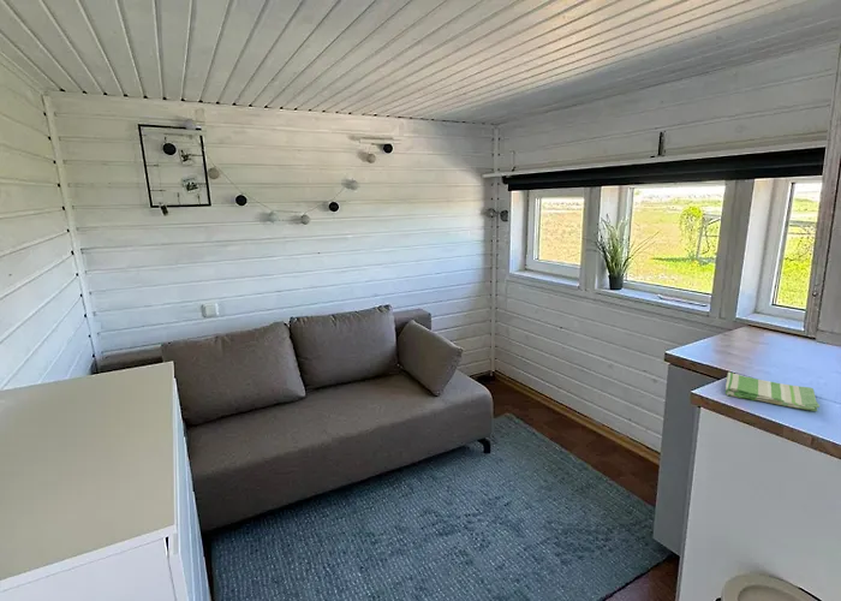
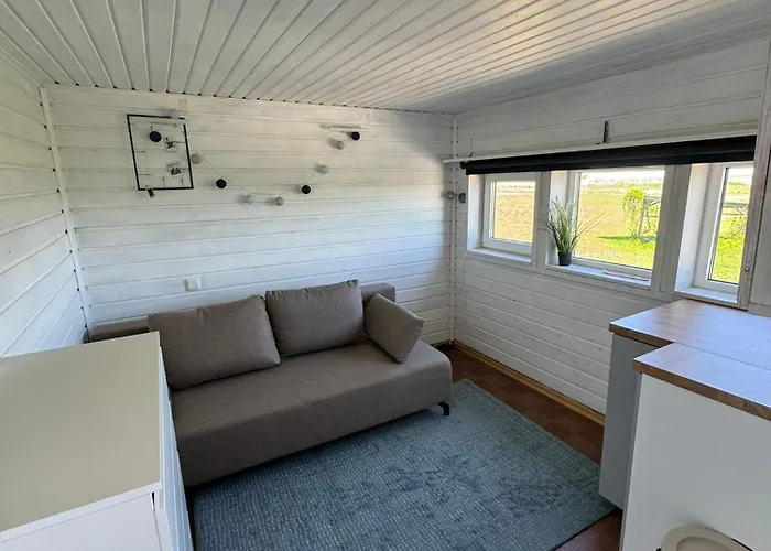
- dish towel (769, 389)
